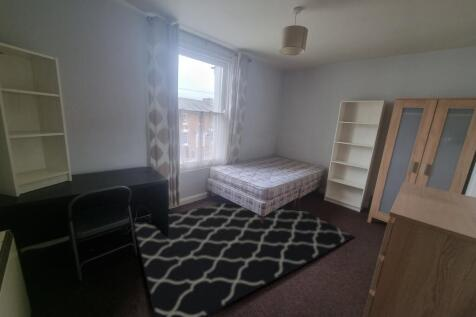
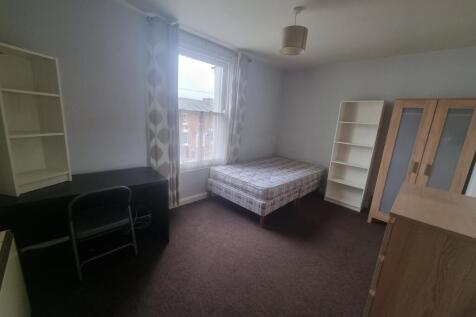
- rug (244, 229)
